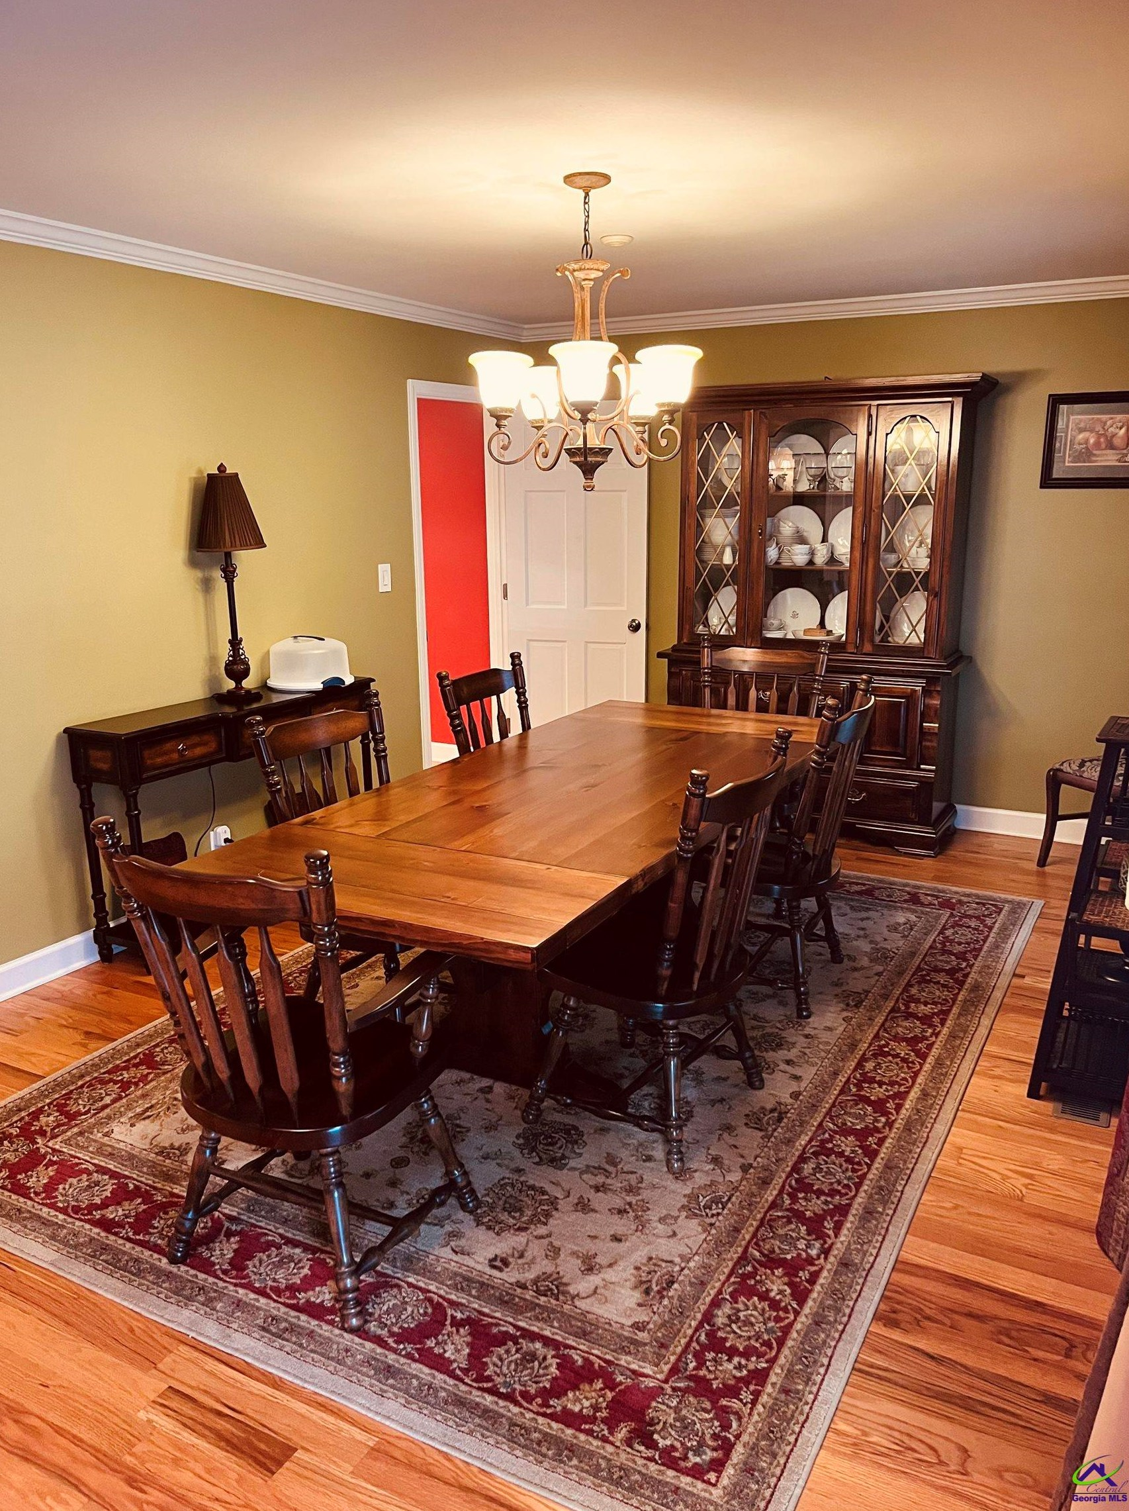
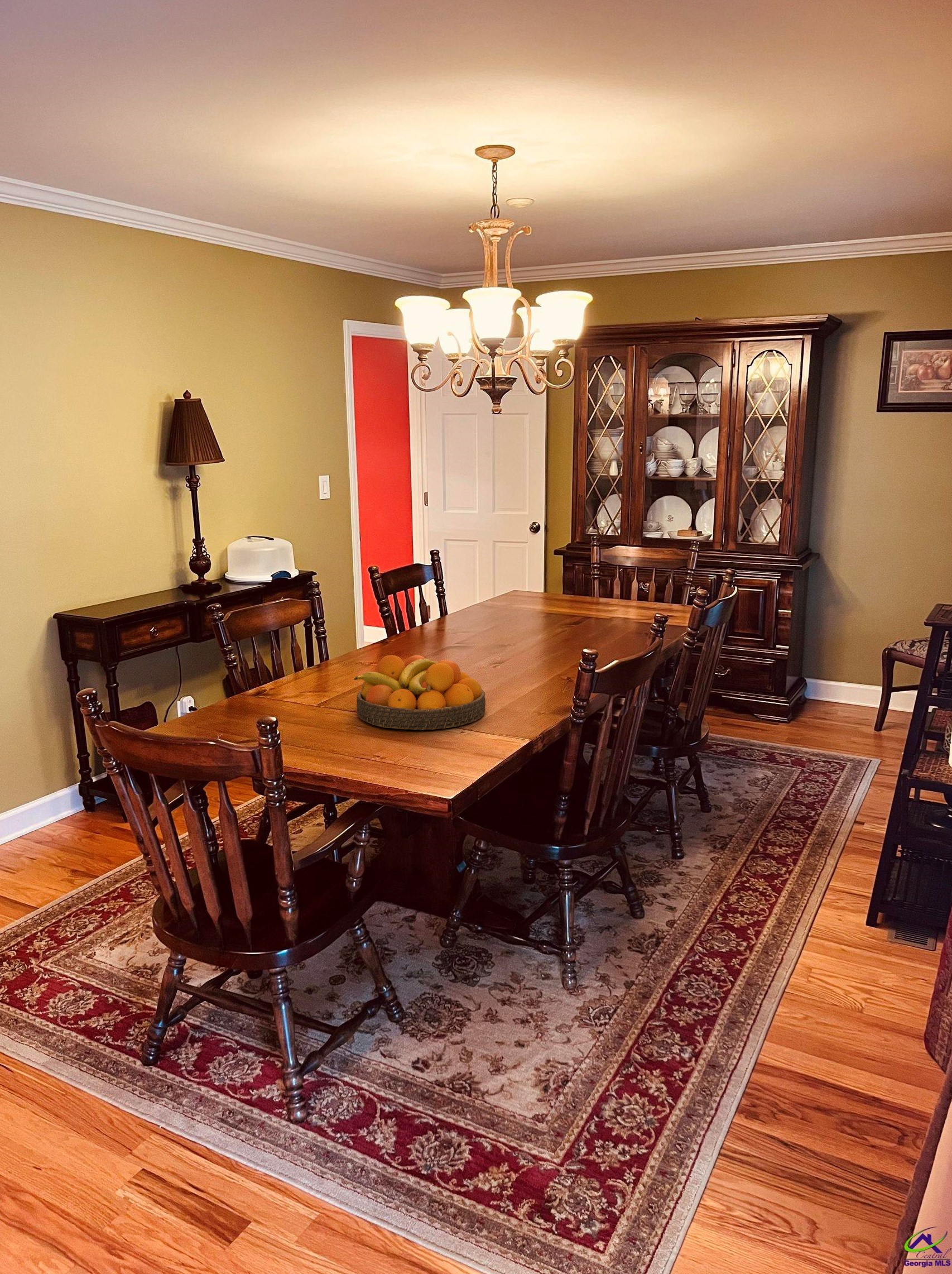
+ fruit bowl (421, 684)
